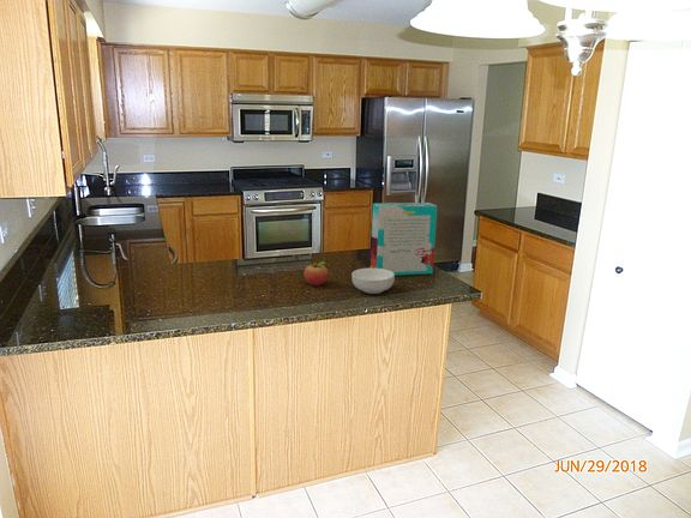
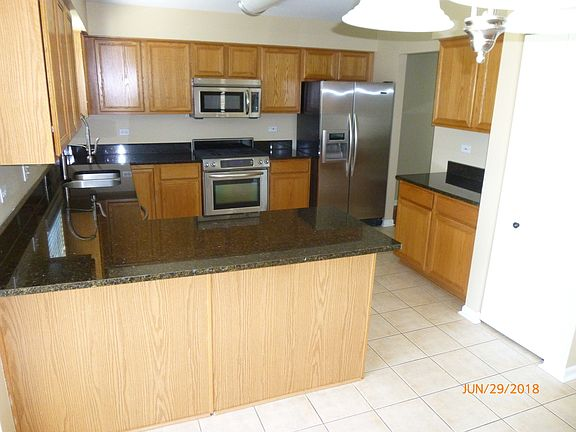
- cereal bowl (372, 282)
- cereal box (403, 239)
- fruit (316, 272)
